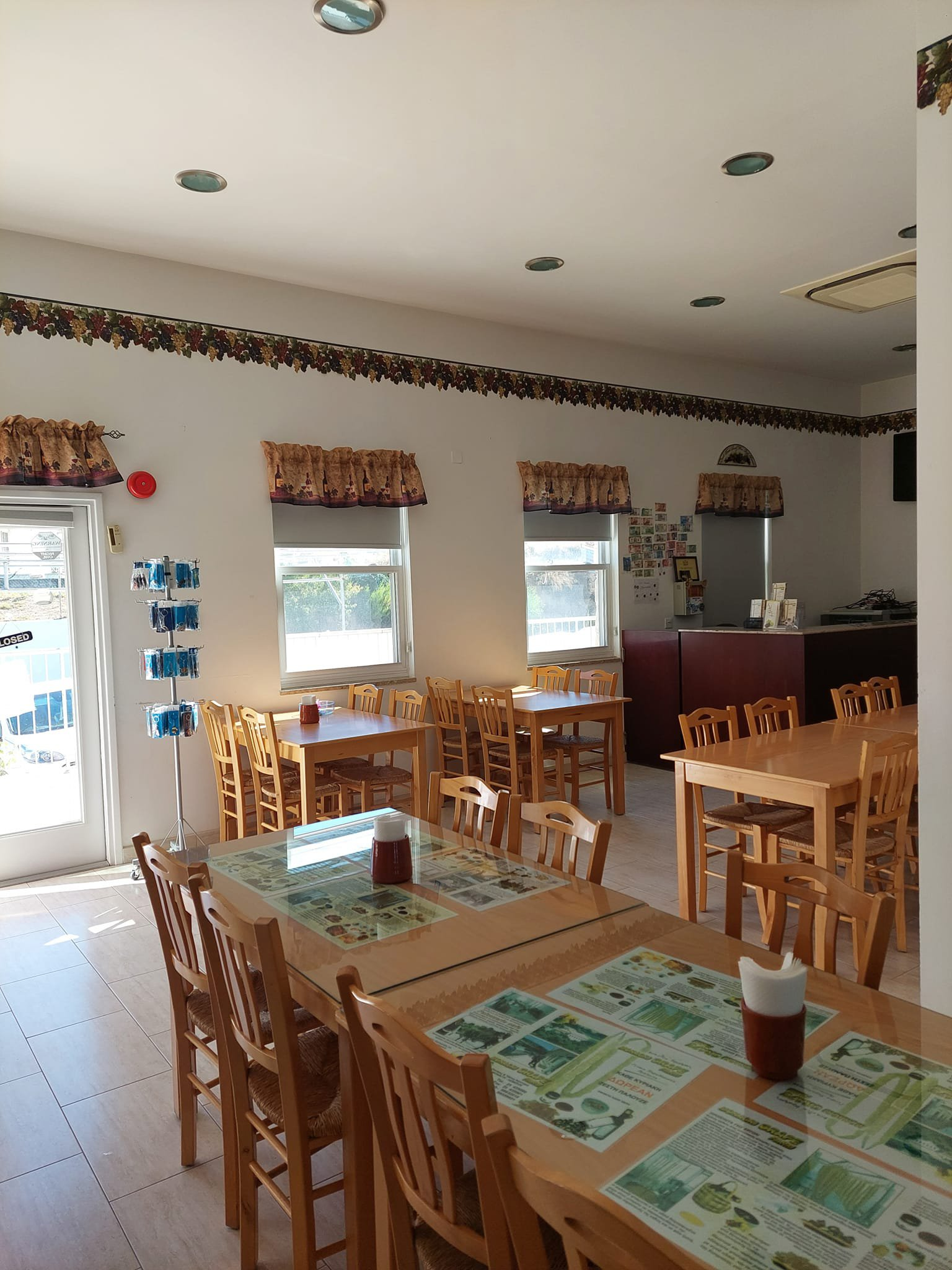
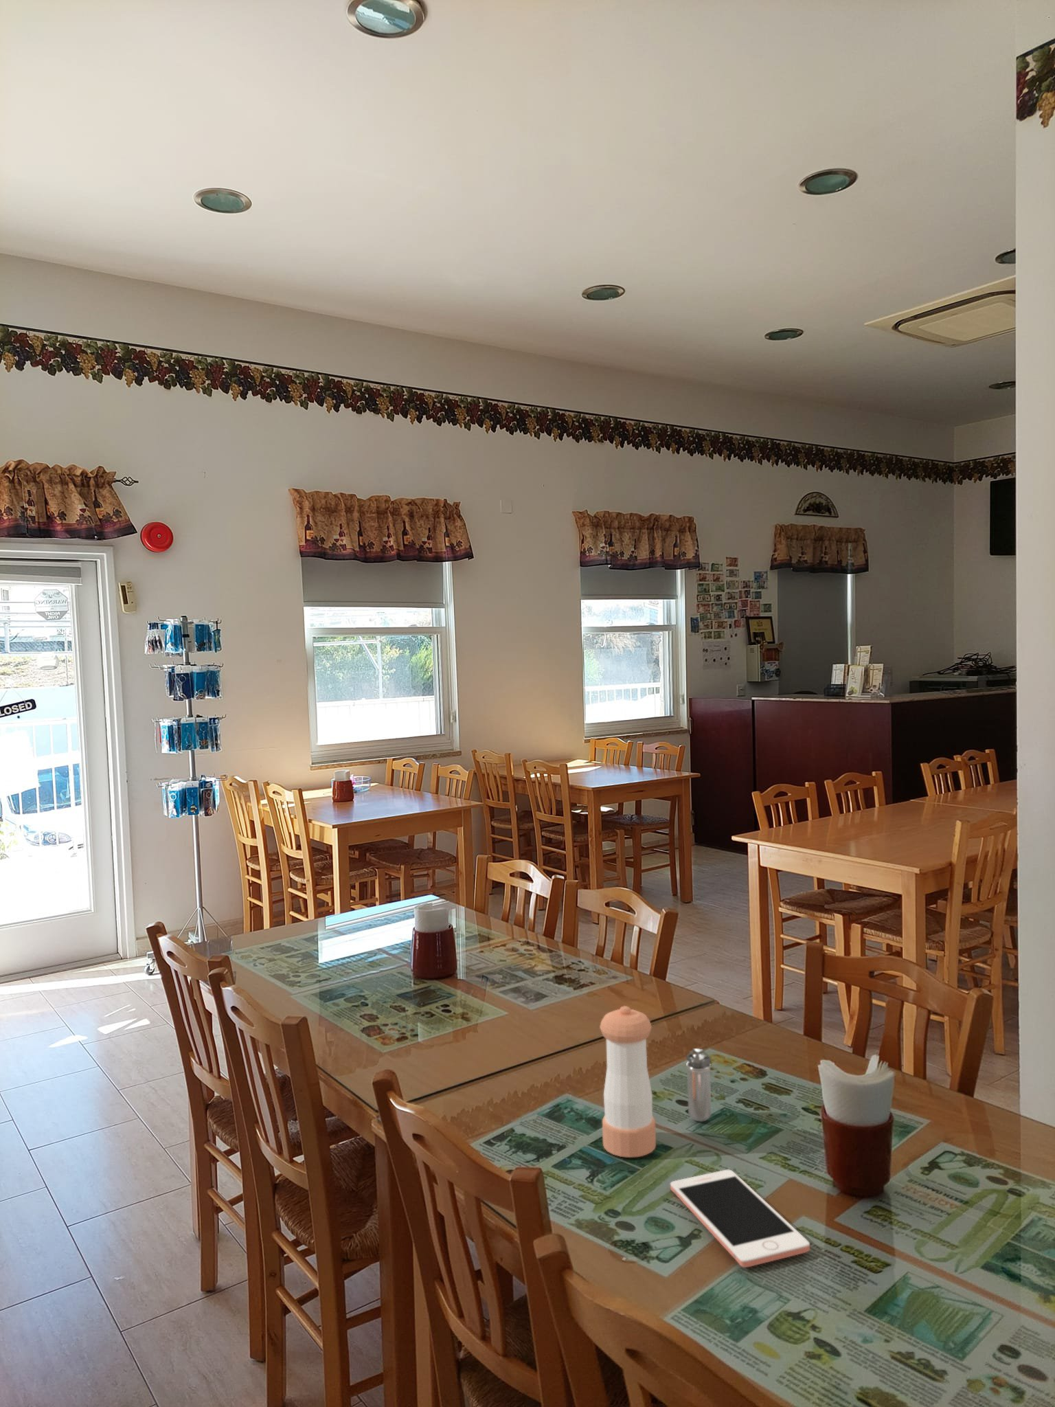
+ cell phone (736, 1214)
+ shaker (699, 1084)
+ pepper shaker (627, 1076)
